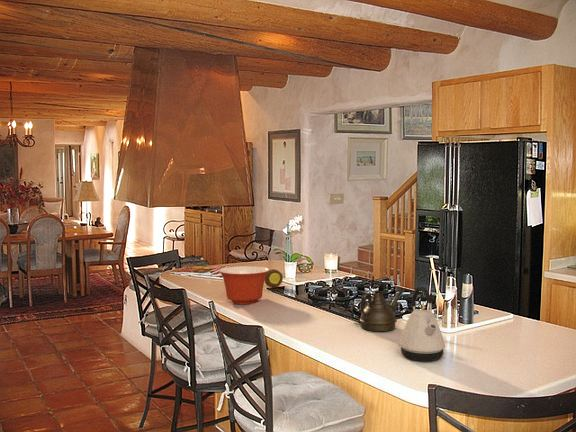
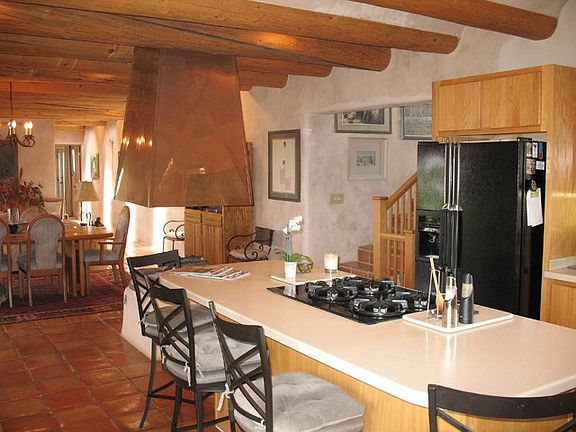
- teapot (383, 308)
- mixing bowl (244, 285)
- kettle (422, 322)
- fruit (273, 278)
